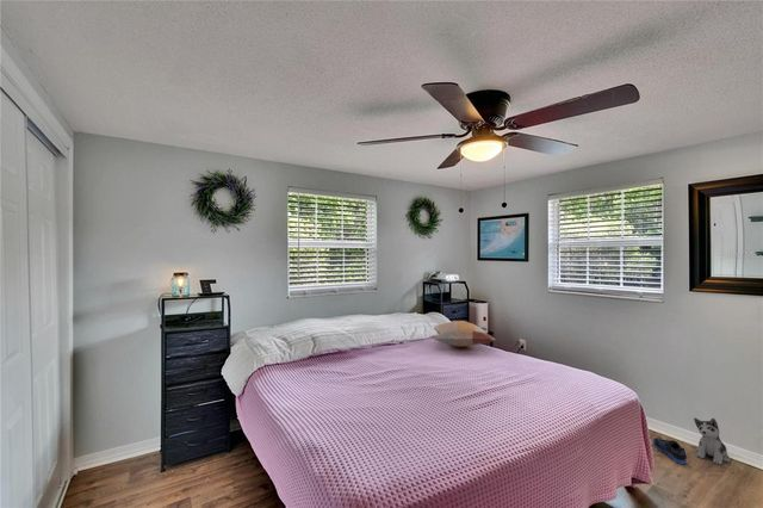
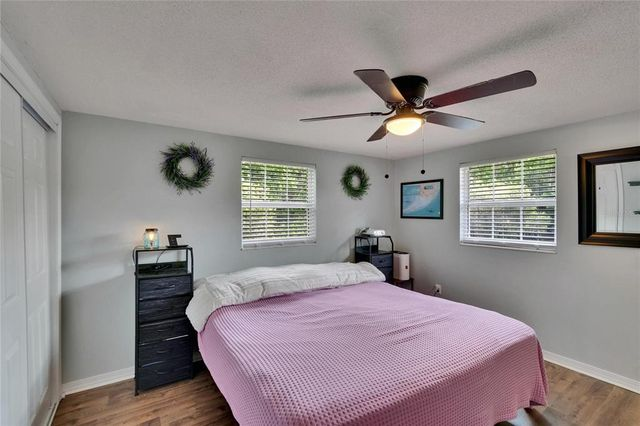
- plush toy (712, 435)
- decorative pillow (461, 333)
- sneaker (669, 445)
